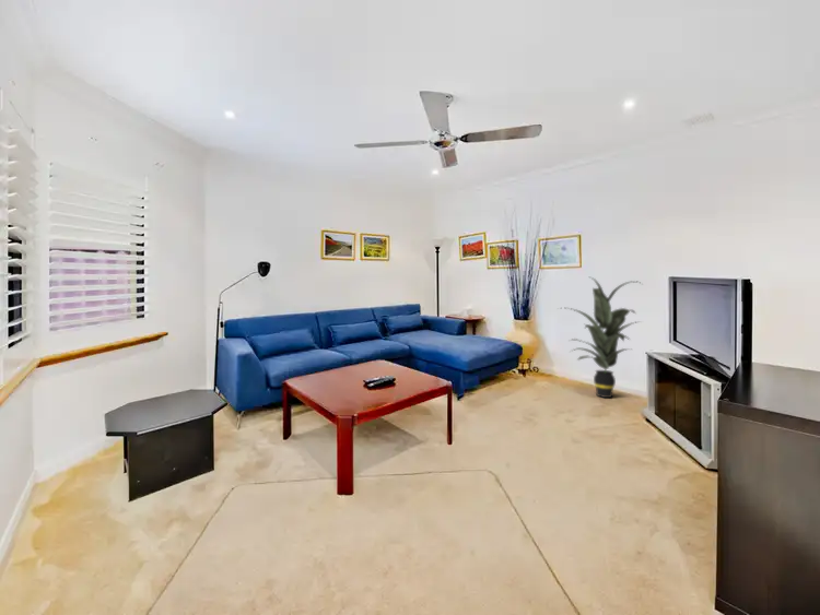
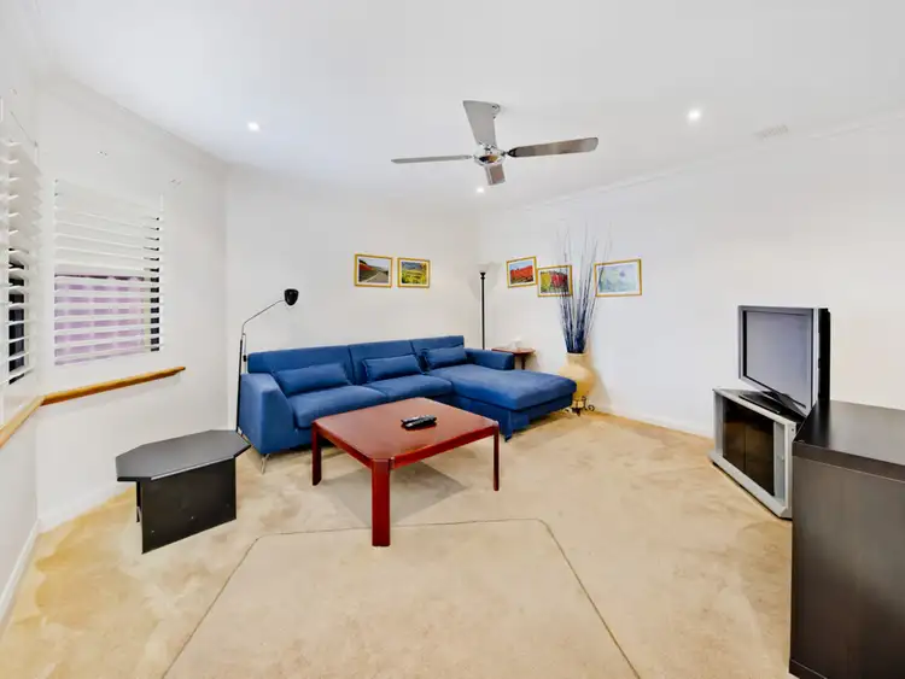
- indoor plant (601, 335)
